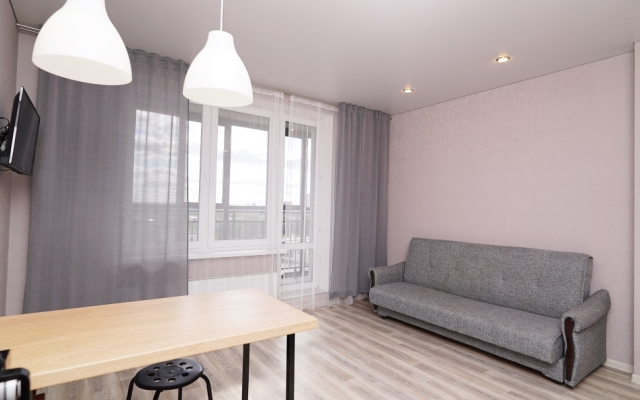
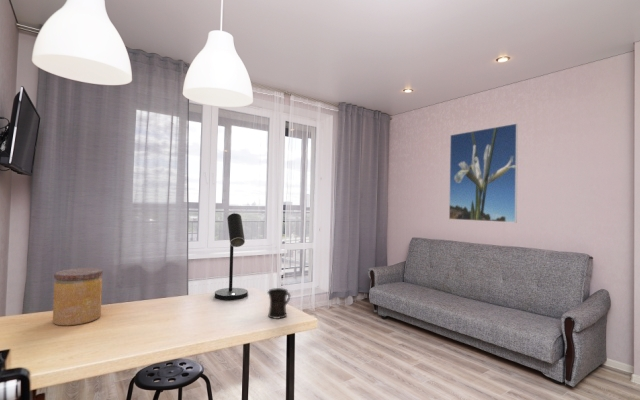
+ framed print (480, 175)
+ jar (78, 295)
+ desk lamp (232, 255)
+ mug (278, 302)
